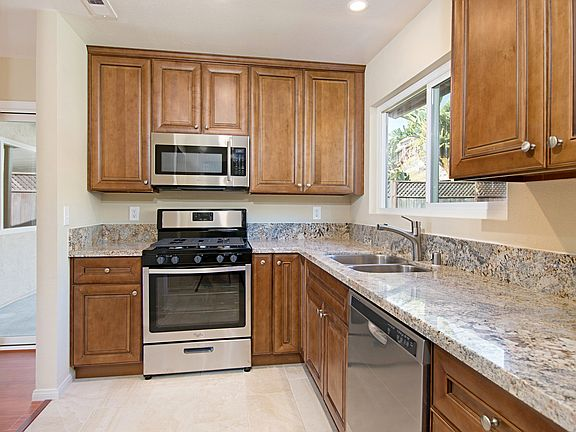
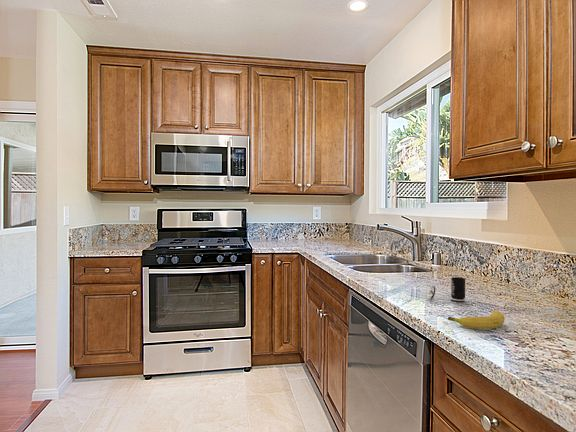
+ fruit (476, 318)
+ mug (451, 288)
